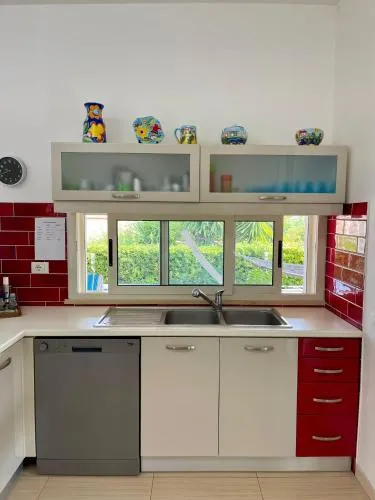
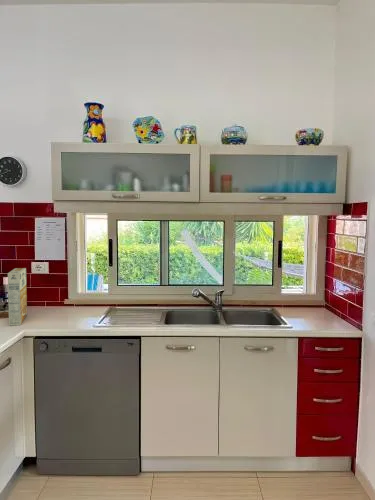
+ cereal box (17, 295)
